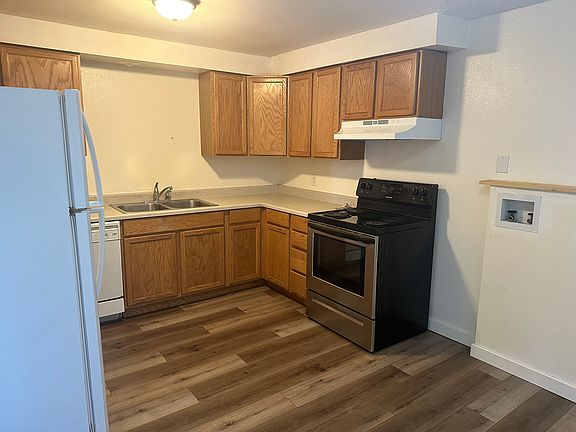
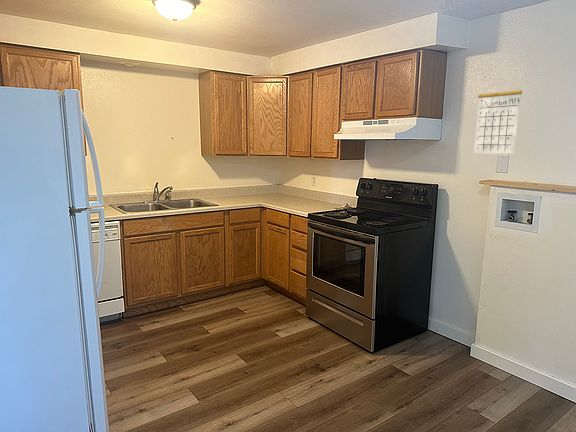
+ calendar (497, 116)
